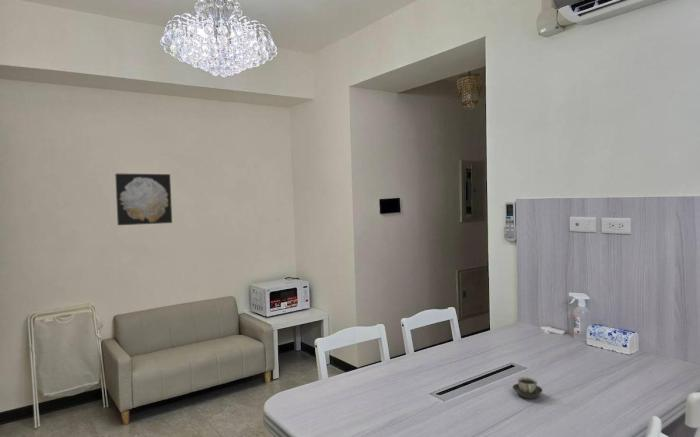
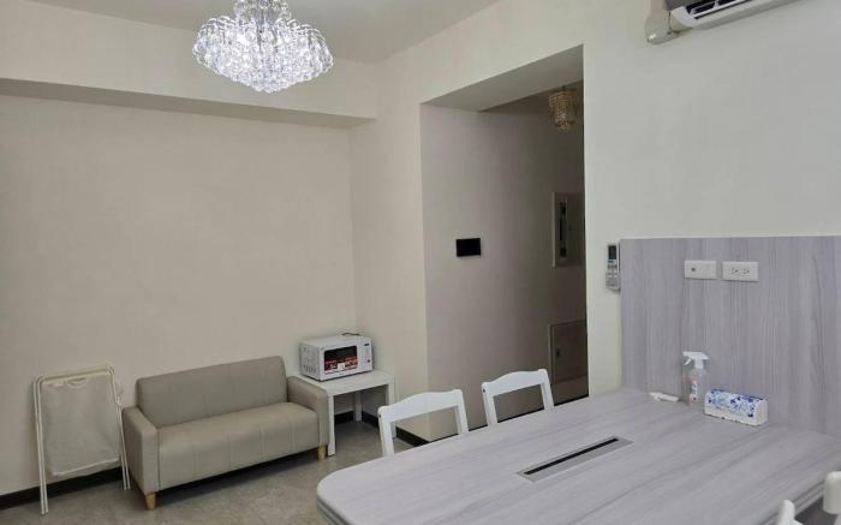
- wall art (144, 199)
- cup (527, 387)
